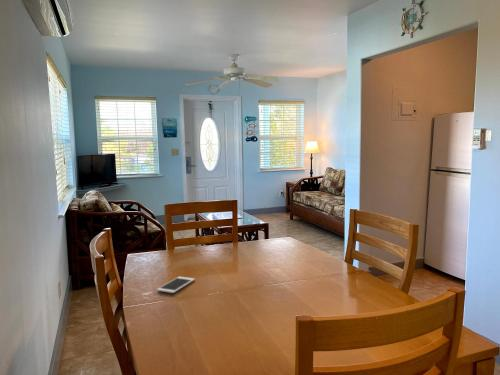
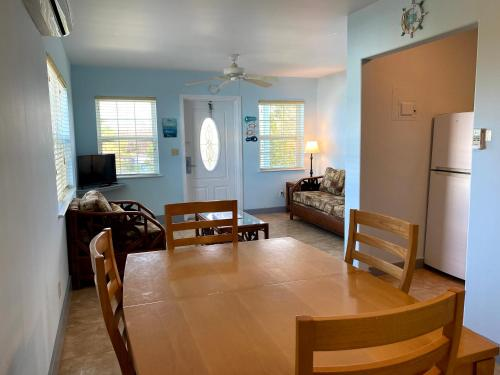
- cell phone (176, 284)
